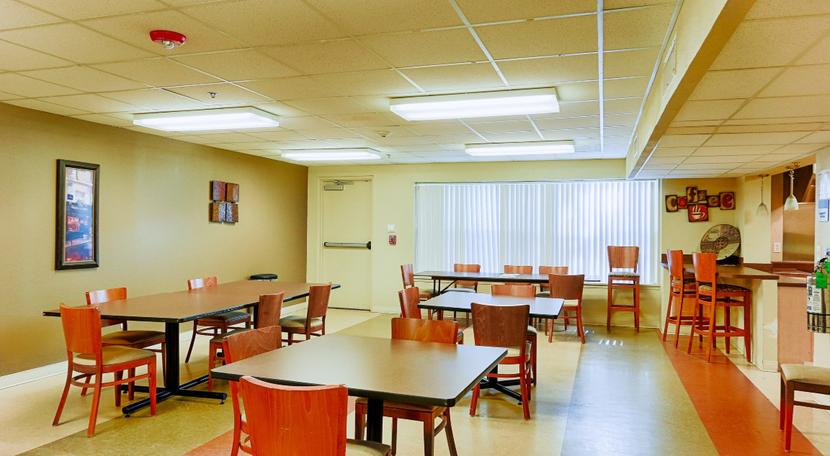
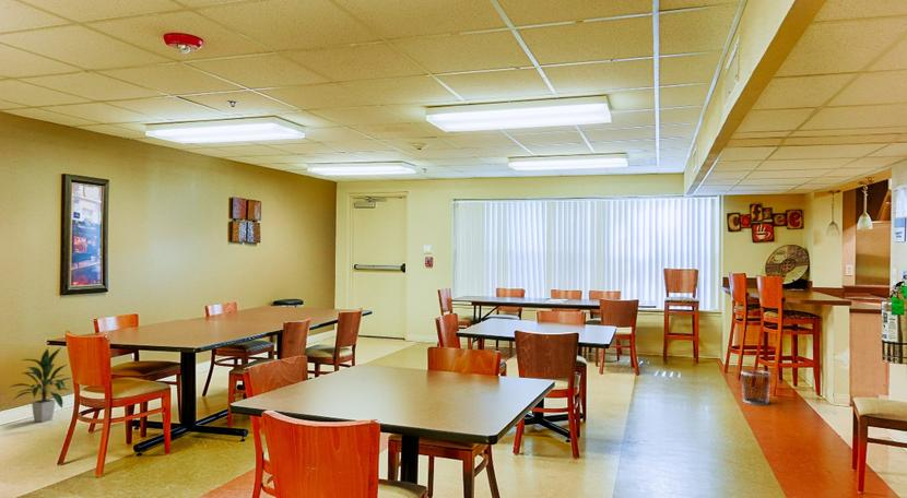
+ indoor plant (44, 384)
+ waste bin (755, 387)
